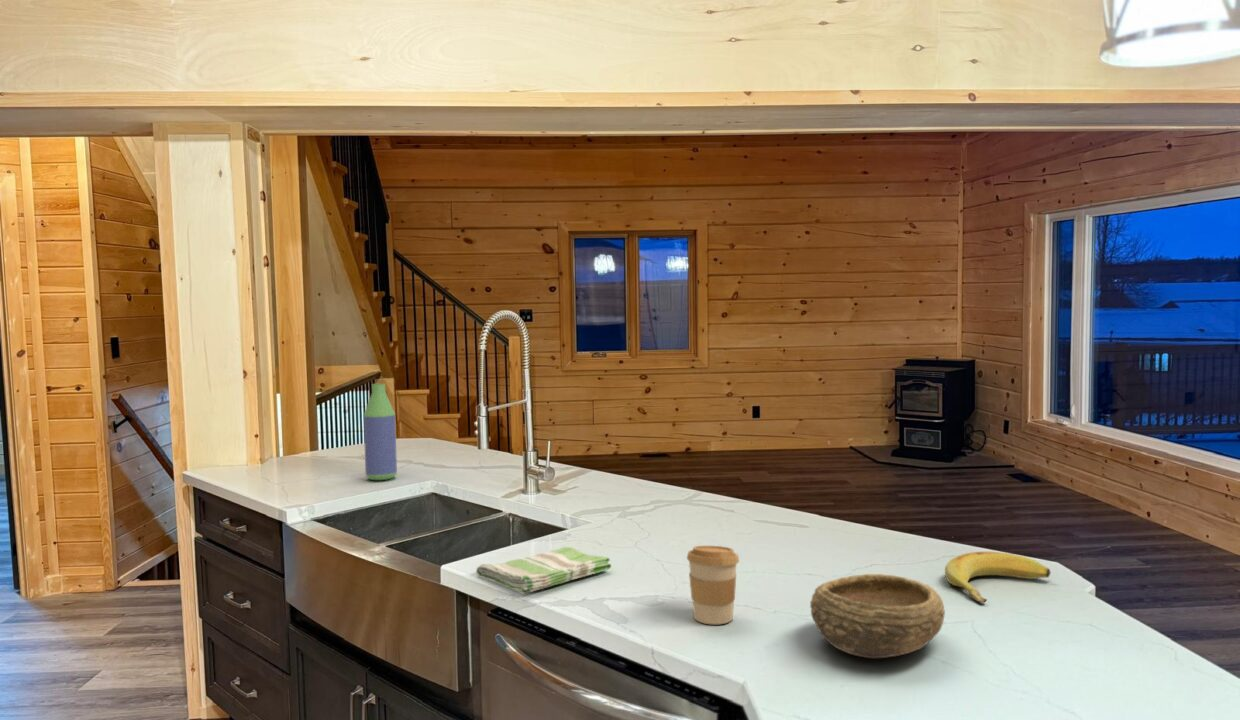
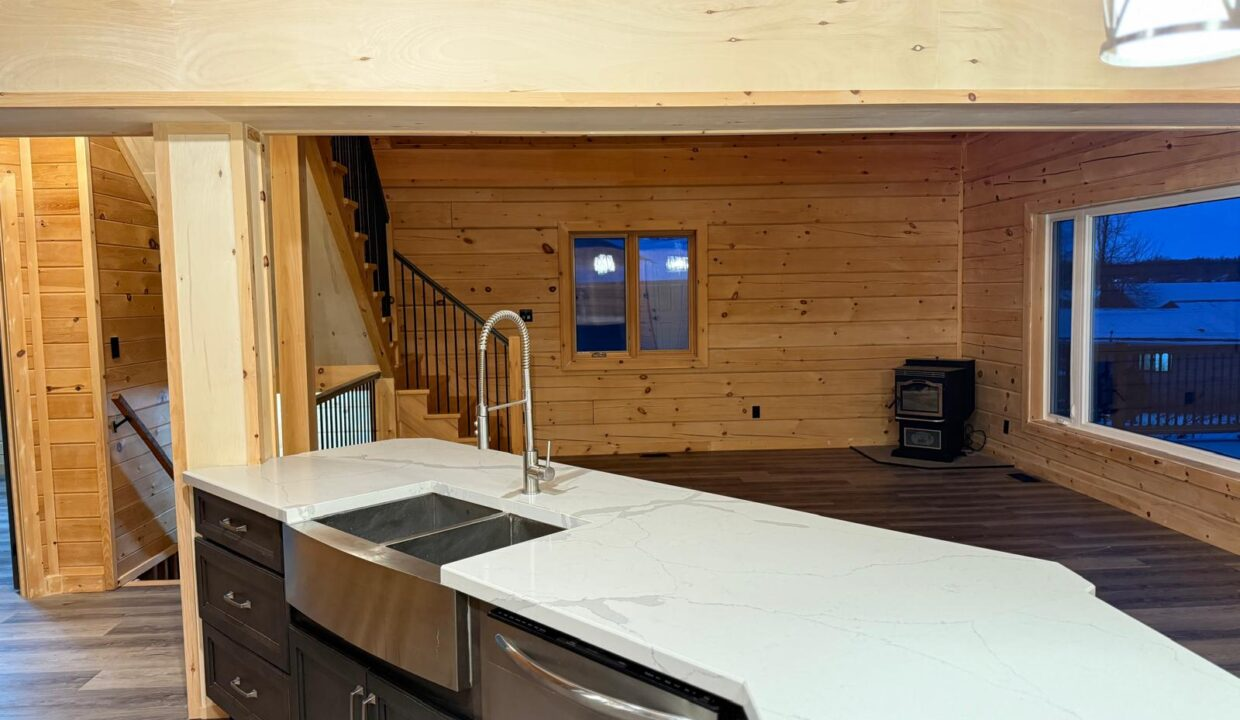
- dish towel (544, 565)
- bottle (380, 431)
- bowl (876, 614)
- coffee cup (713, 581)
- banana (993, 574)
